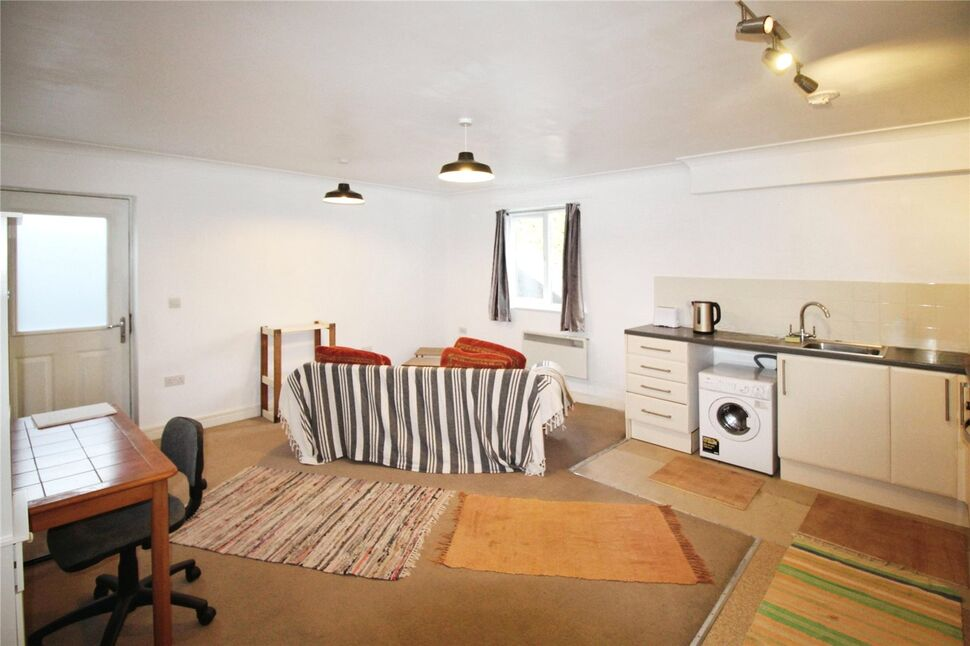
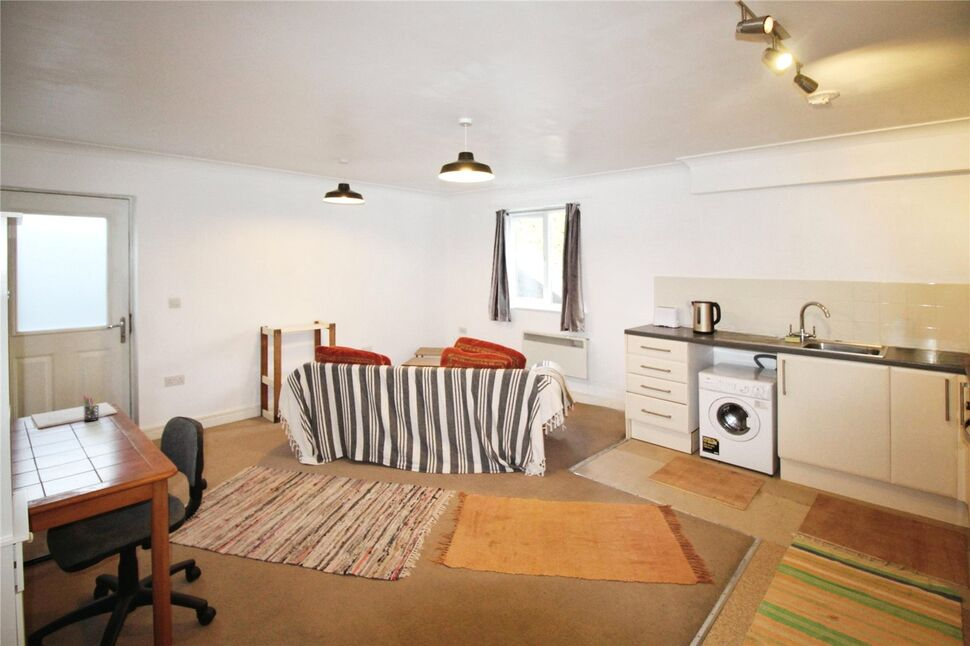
+ pen holder (89, 408)
